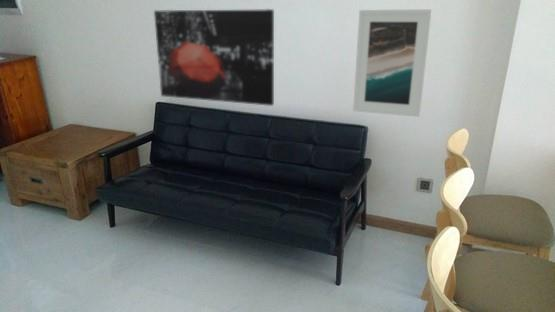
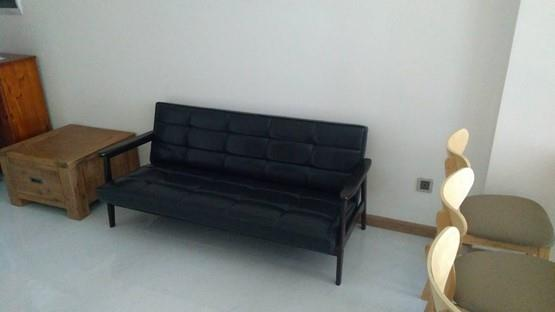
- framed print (389, 63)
- wall art (212, 56)
